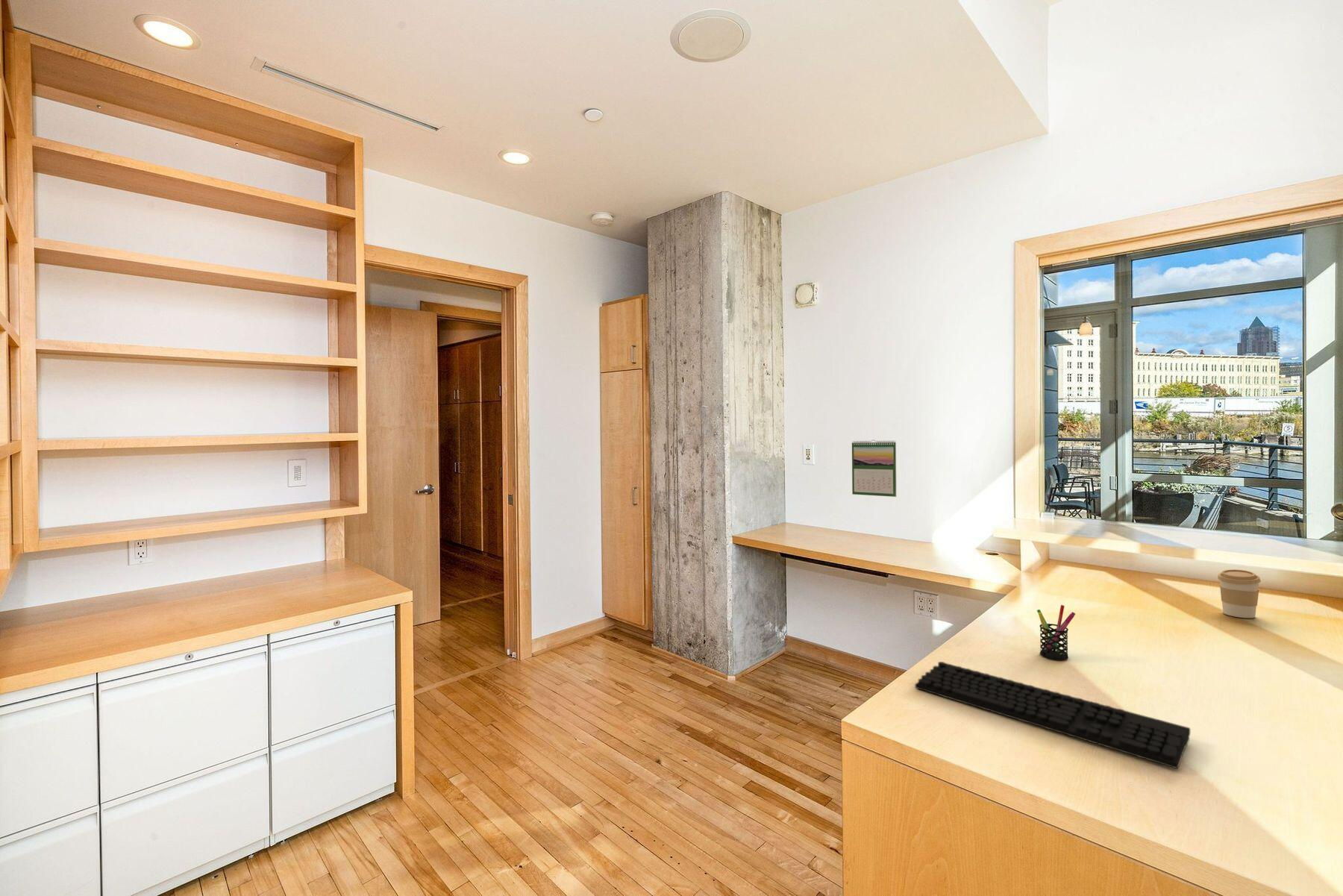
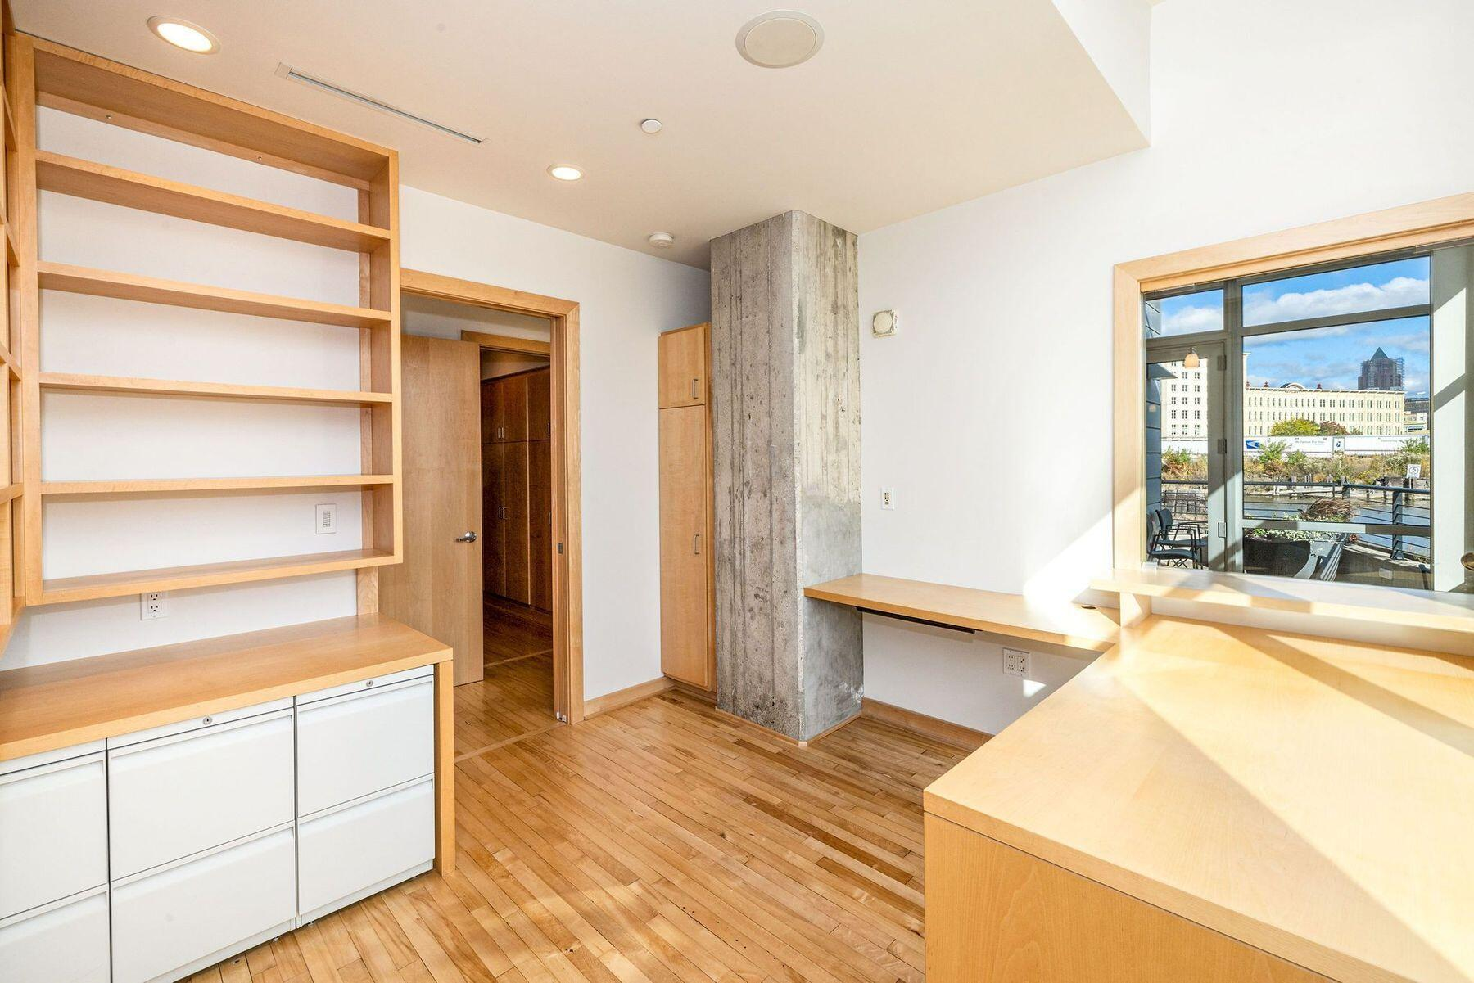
- keyboard (1039, 704)
- coffee cup (1239, 592)
- calendar (873, 467)
- pen holder (1052, 630)
